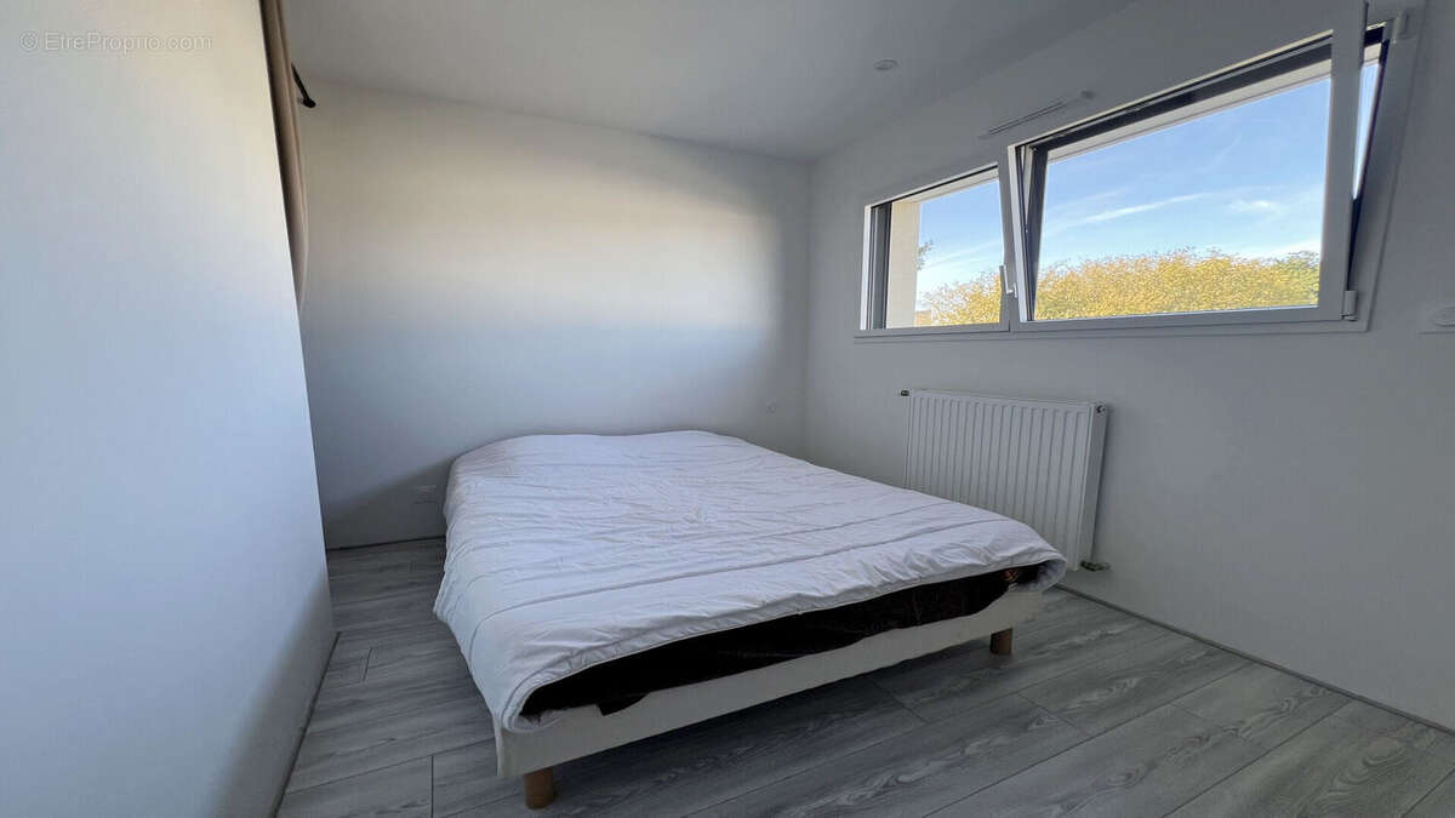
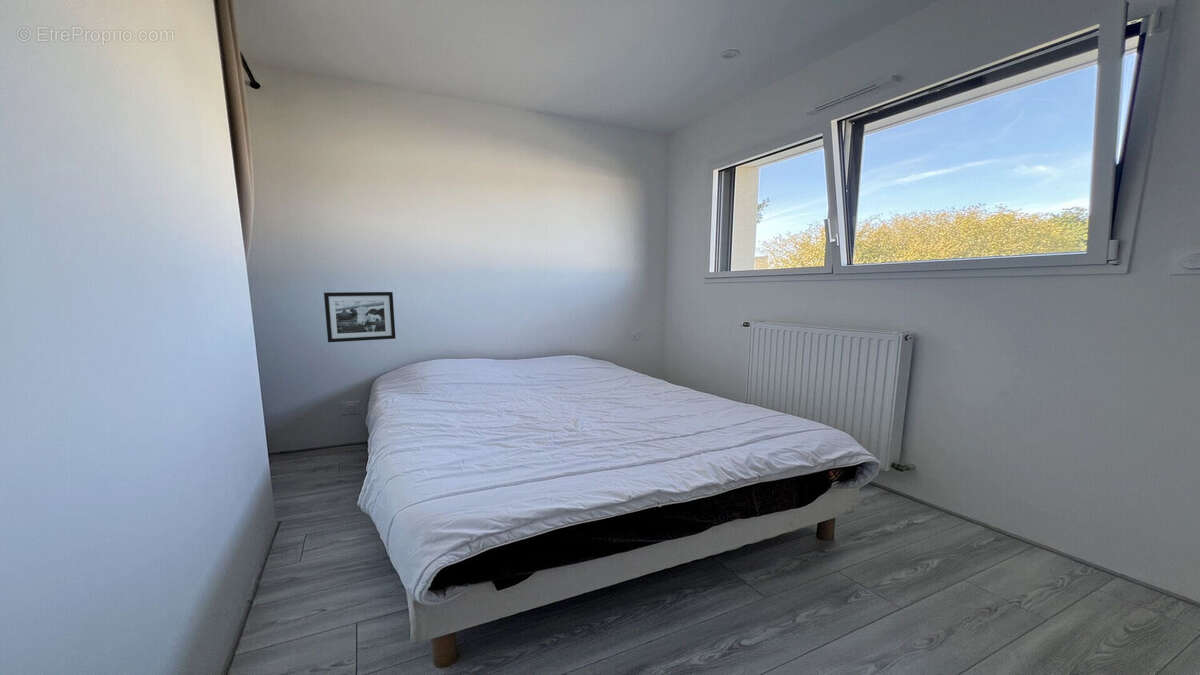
+ picture frame (361, 316)
